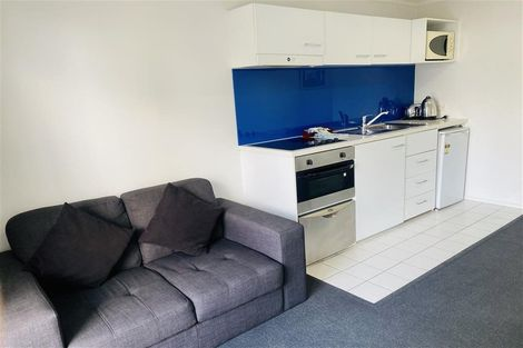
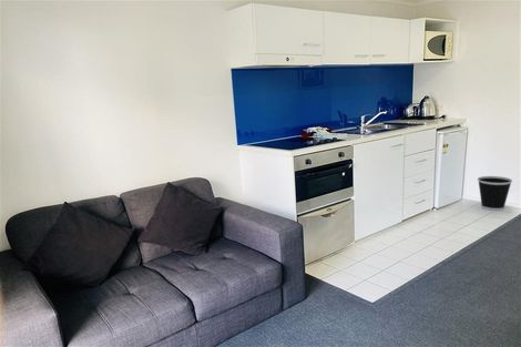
+ wastebasket (493, 193)
